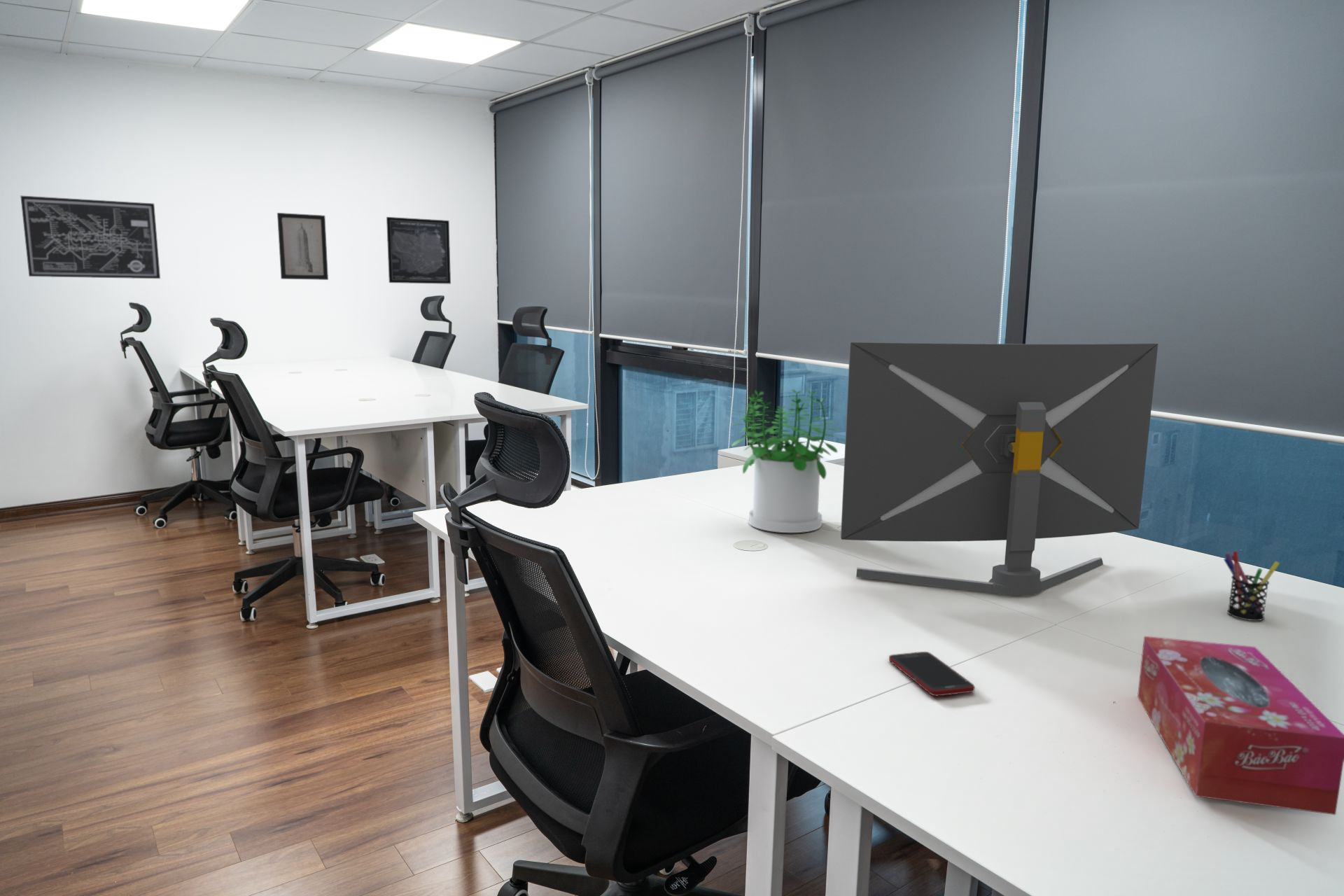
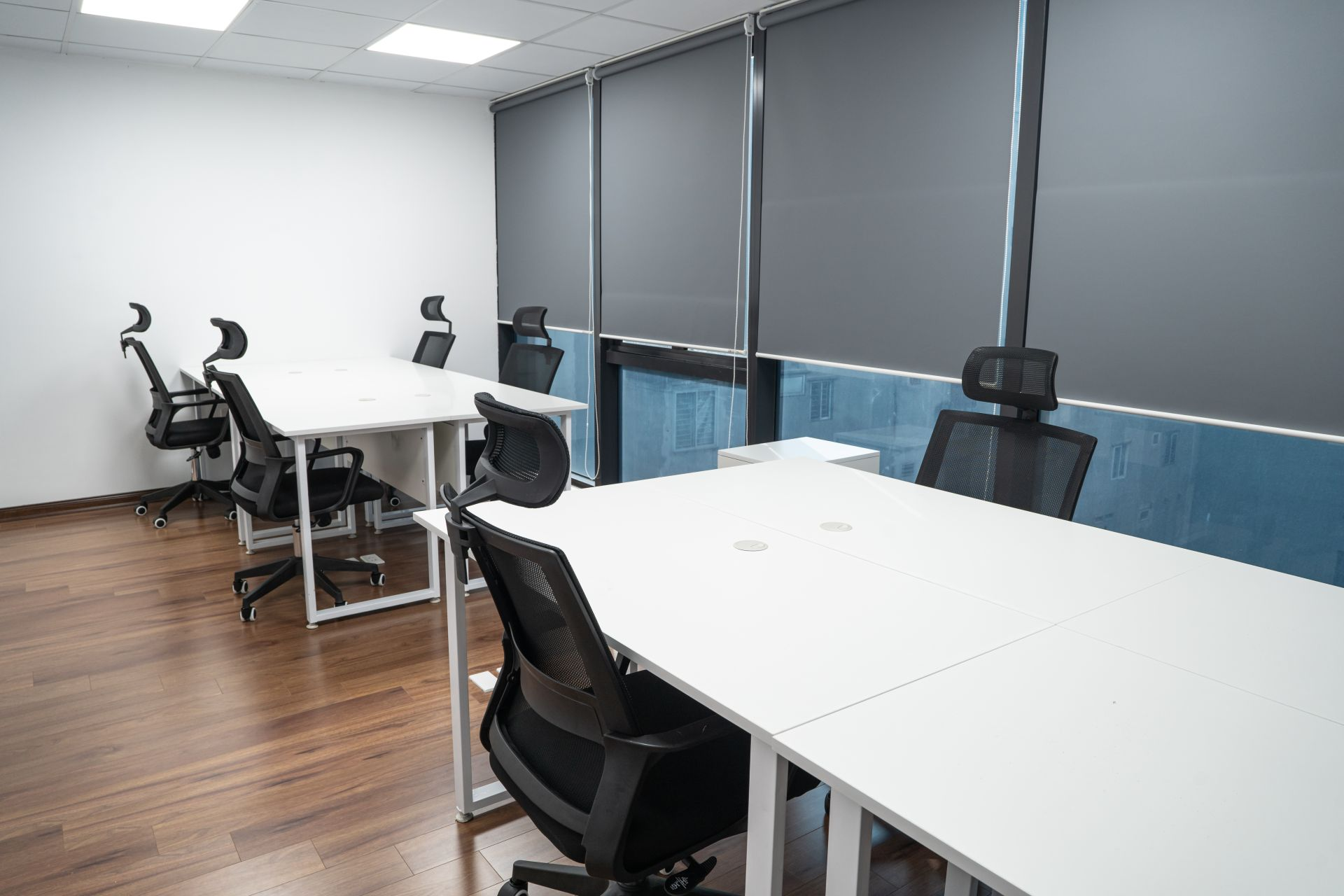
- wall art (303, 246)
- computer monitor (1010, 465)
- tissue box (1228, 715)
- cell phone (930, 673)
- wall art (419, 251)
- wall art (93, 239)
- potted plant (785, 458)
- pen holder (1249, 584)
